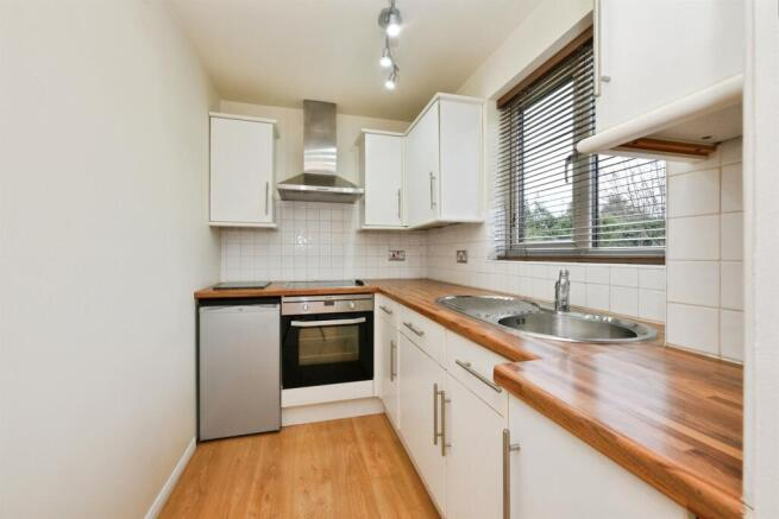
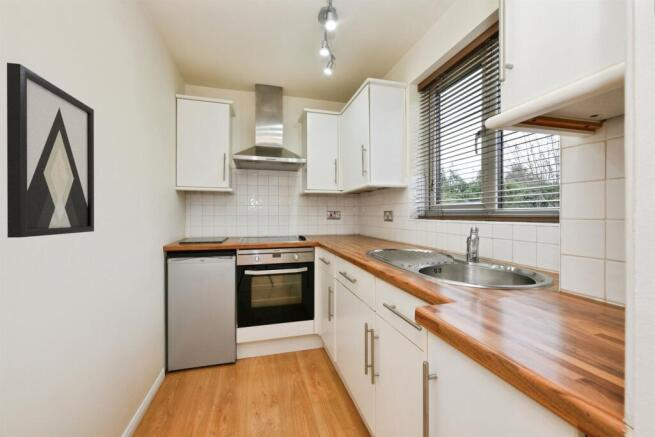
+ wall art (58, 162)
